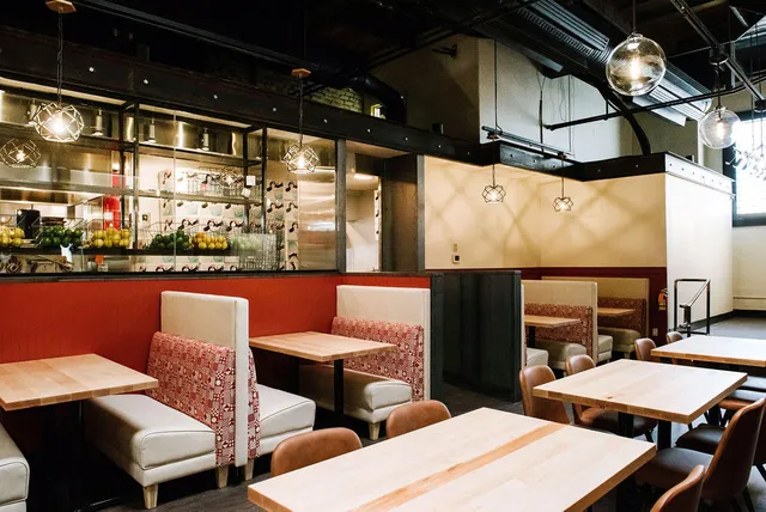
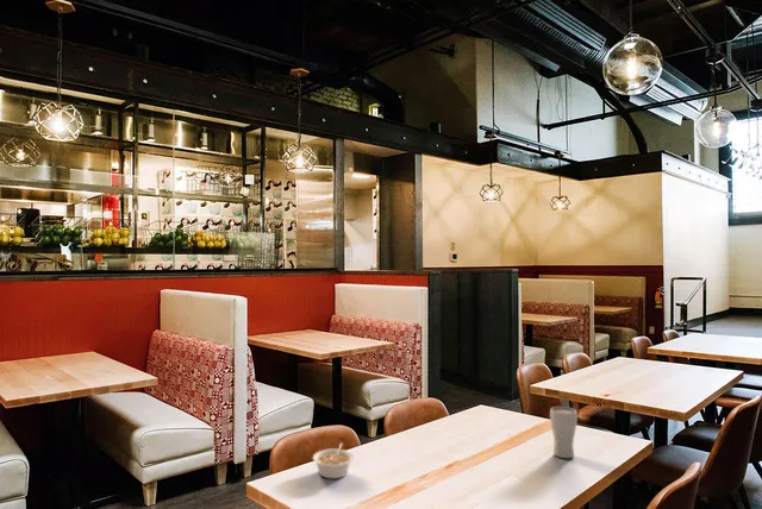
+ legume (332, 461)
+ drinking glass (563, 432)
